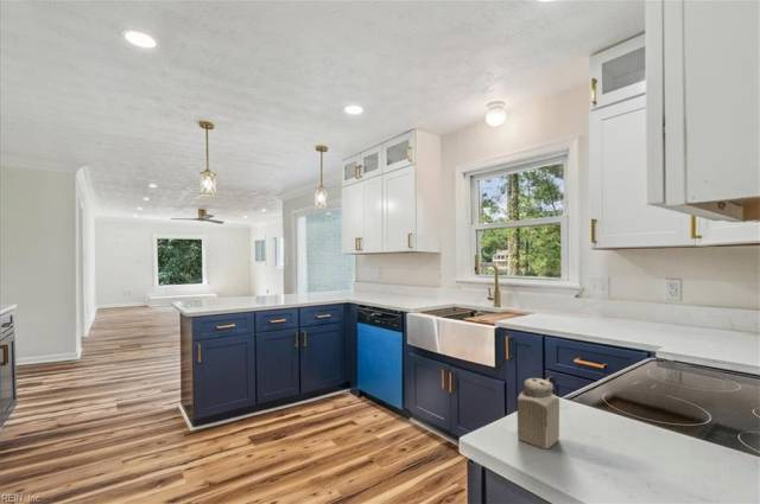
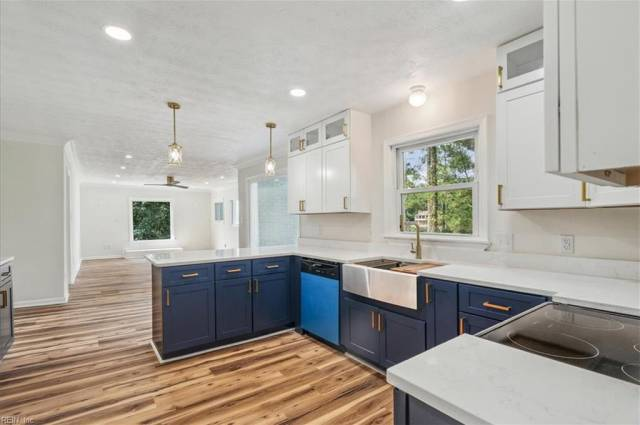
- salt shaker (538, 409)
